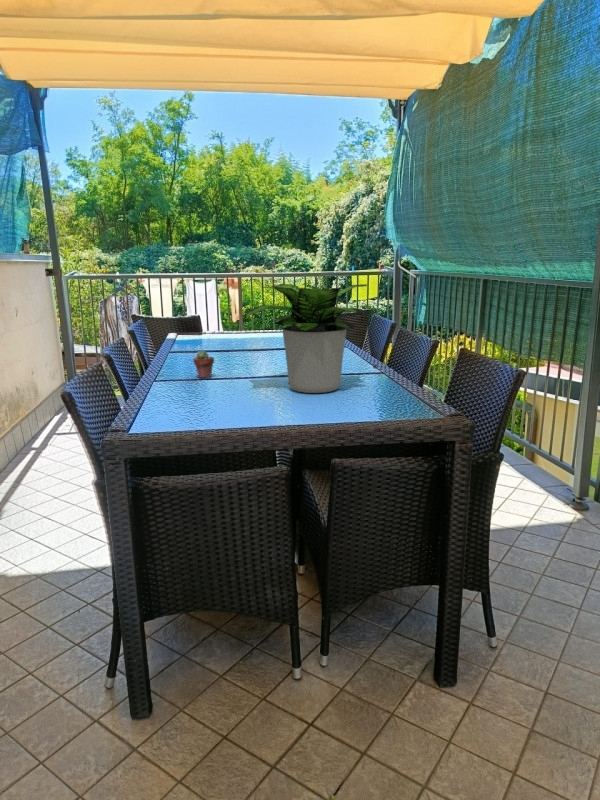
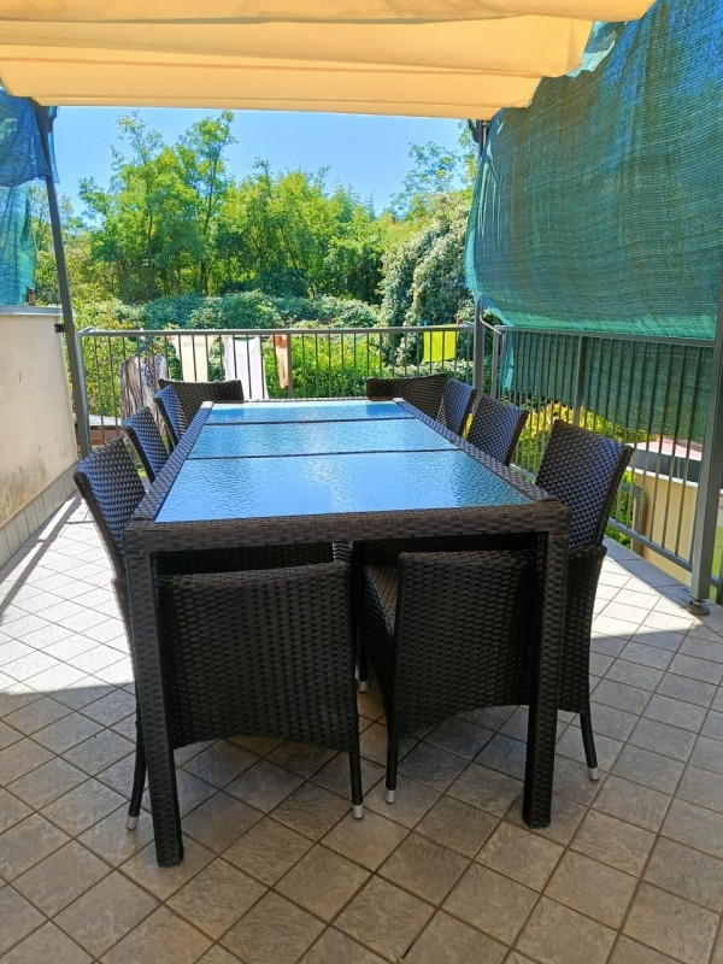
- potted plant (307, 337)
- potted succulent (203, 363)
